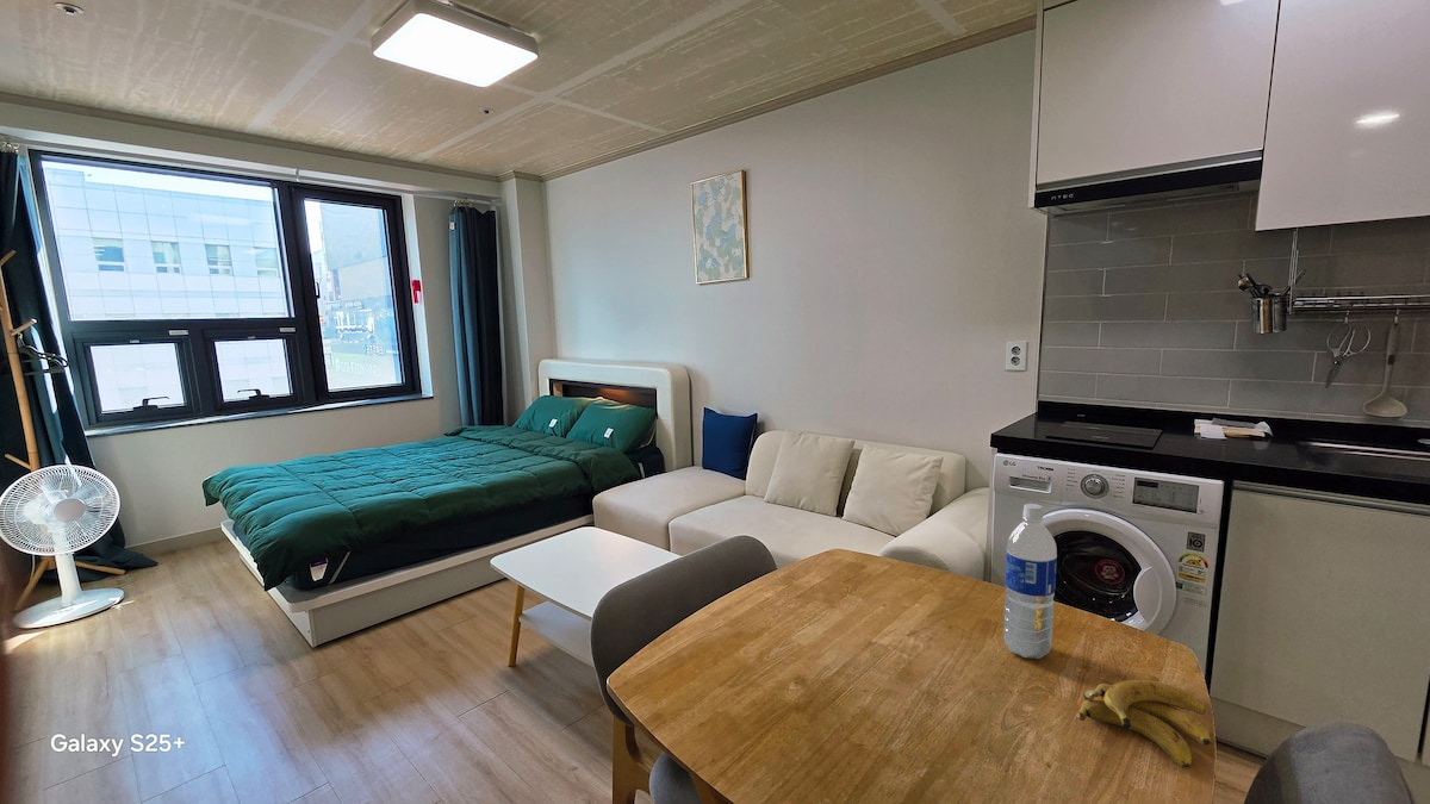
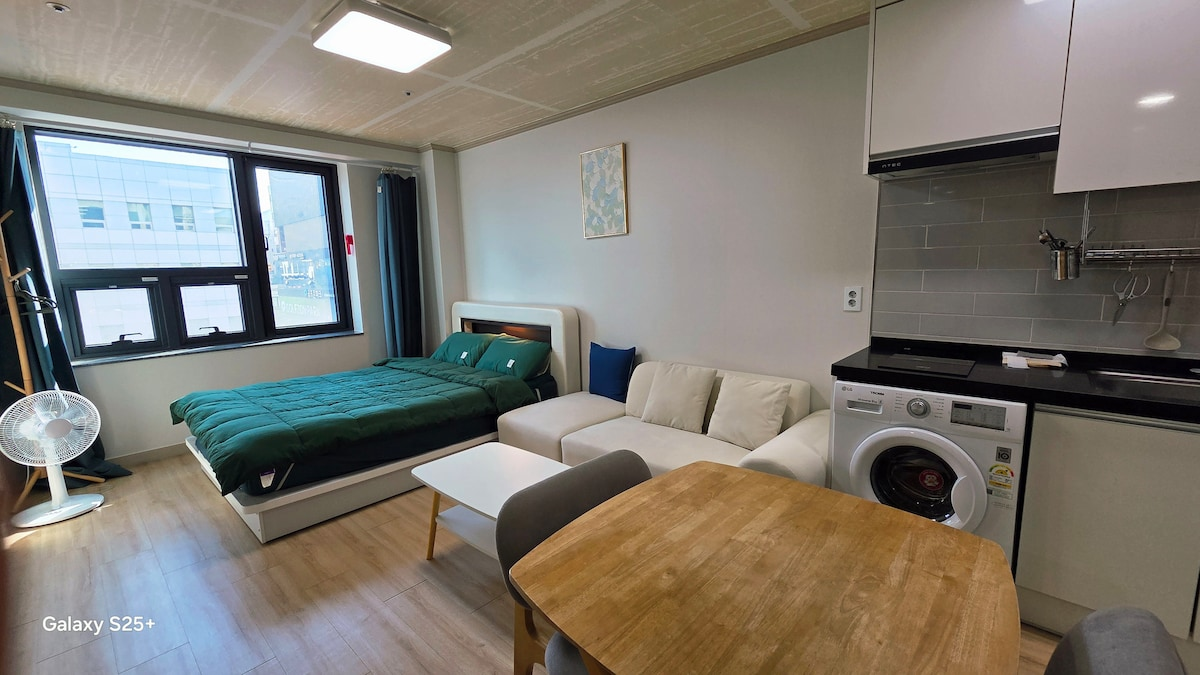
- banana (1143, 716)
- water bottle (1030, 579)
